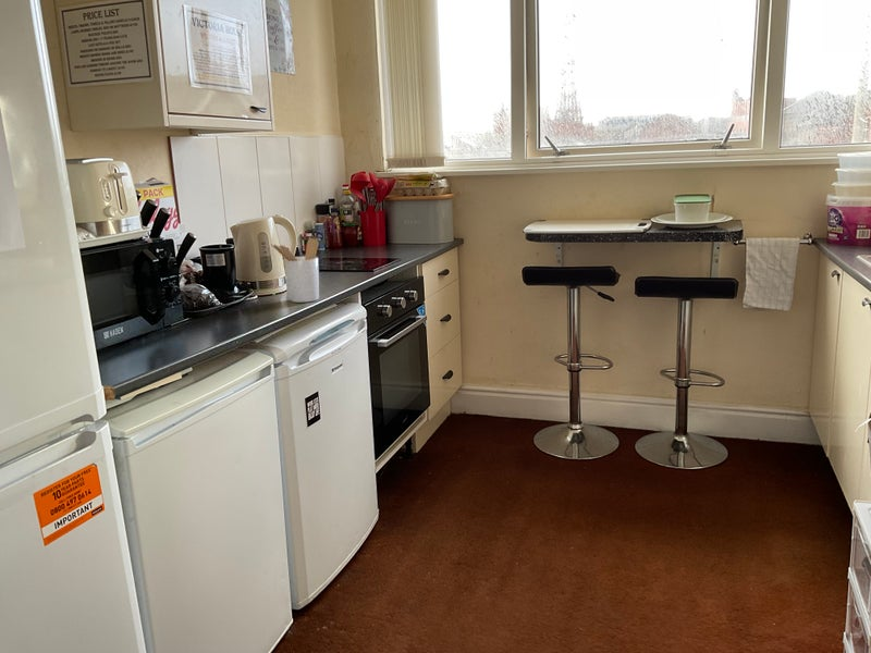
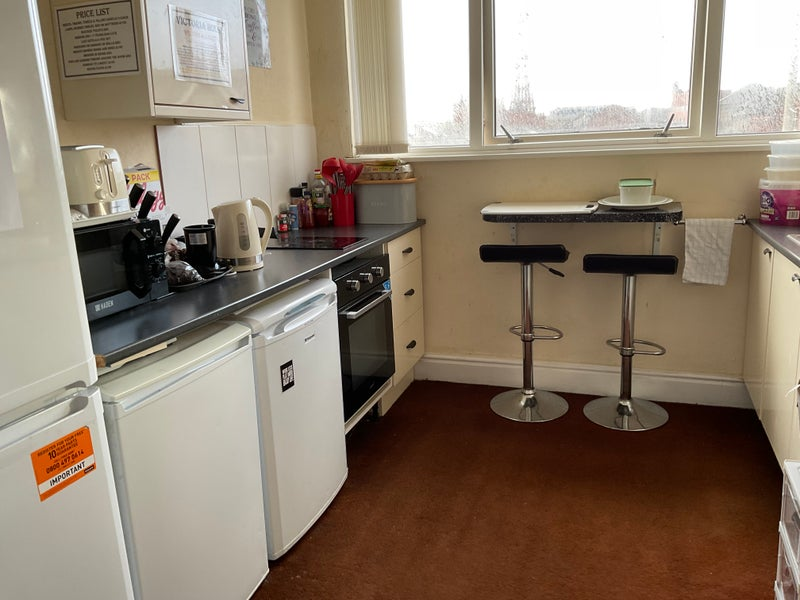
- utensil holder (295, 270)
